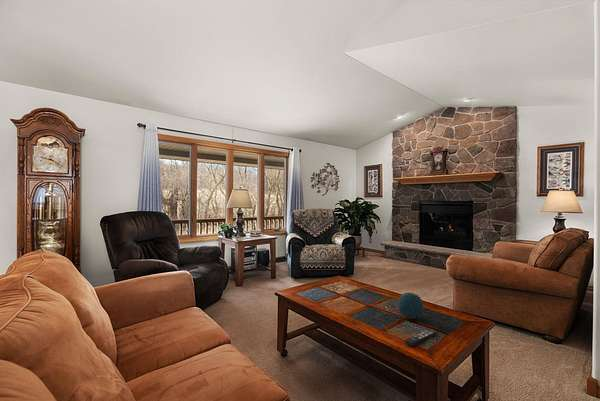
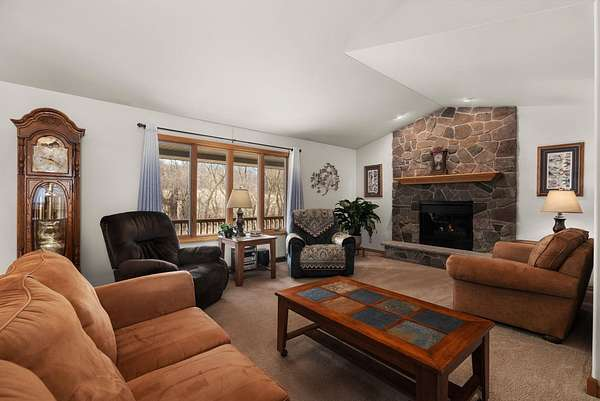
- decorative orb (410, 305)
- remote control (421, 336)
